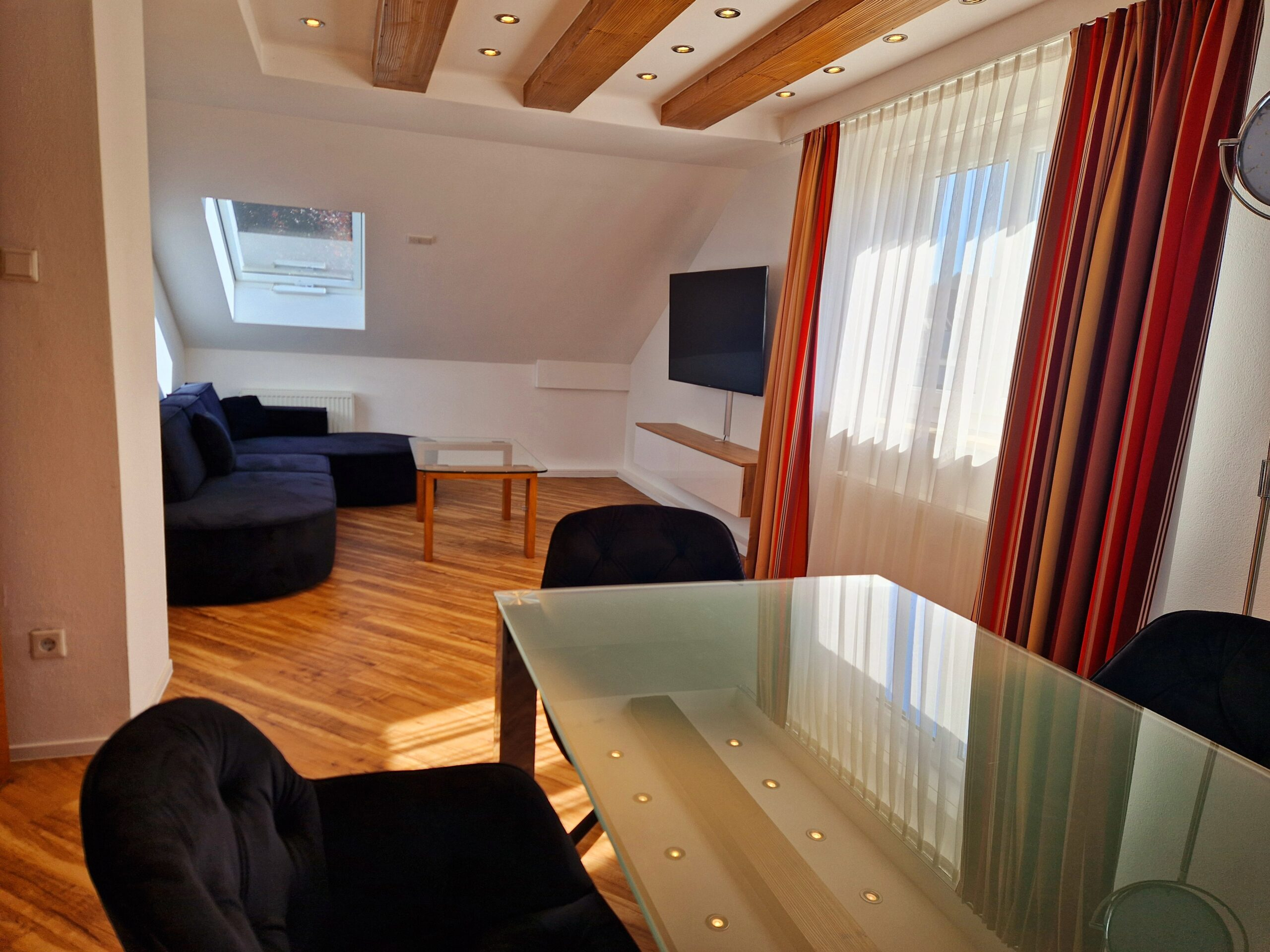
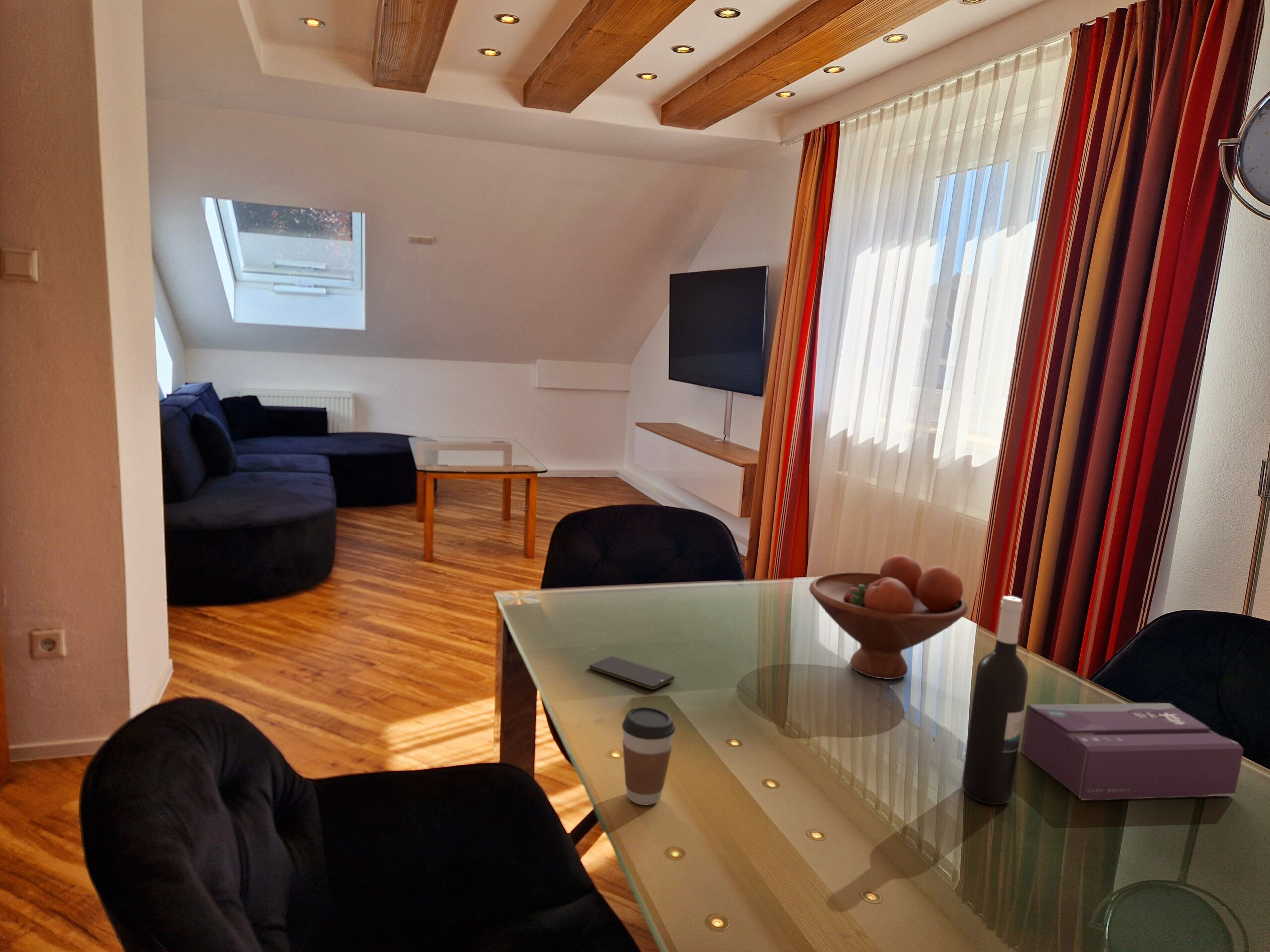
+ smartphone (632, 672)
+ coffee cup (646, 756)
+ tissue box (1128, 748)
+ wine bottle (999, 698)
+ fruit bowl (884, 616)
